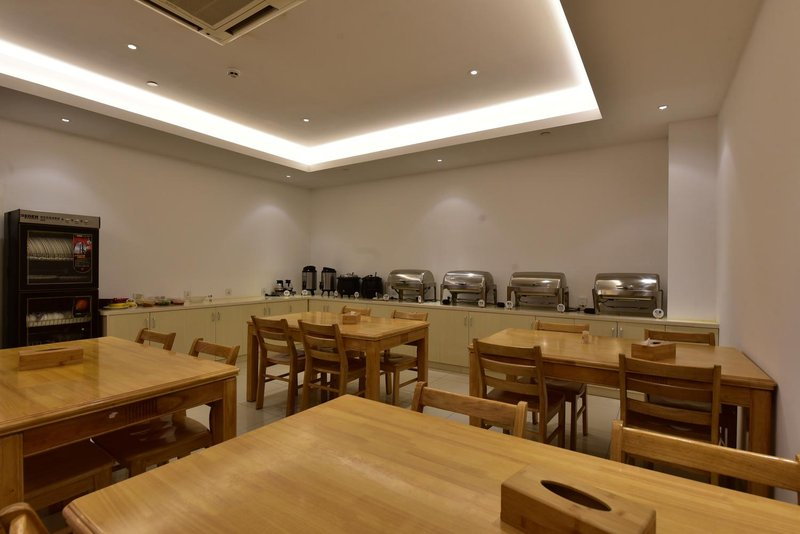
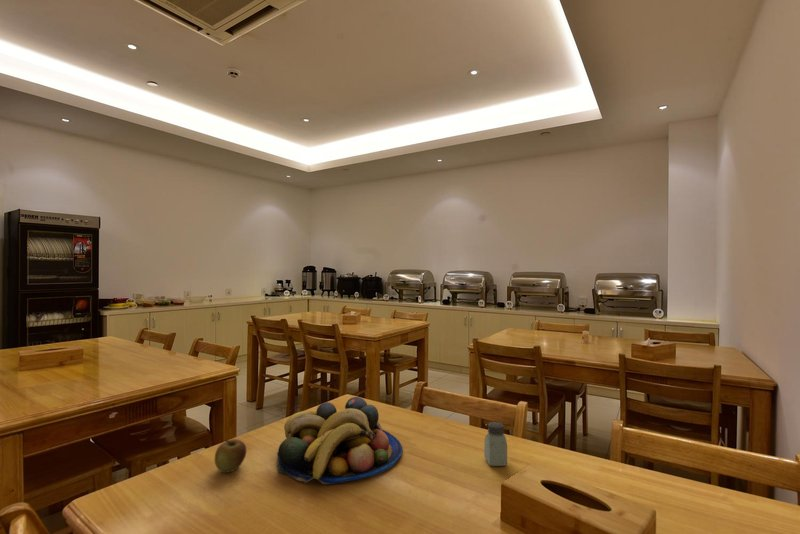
+ saltshaker (495, 443)
+ fruit bowl (341, 429)
+ apple (230, 453)
